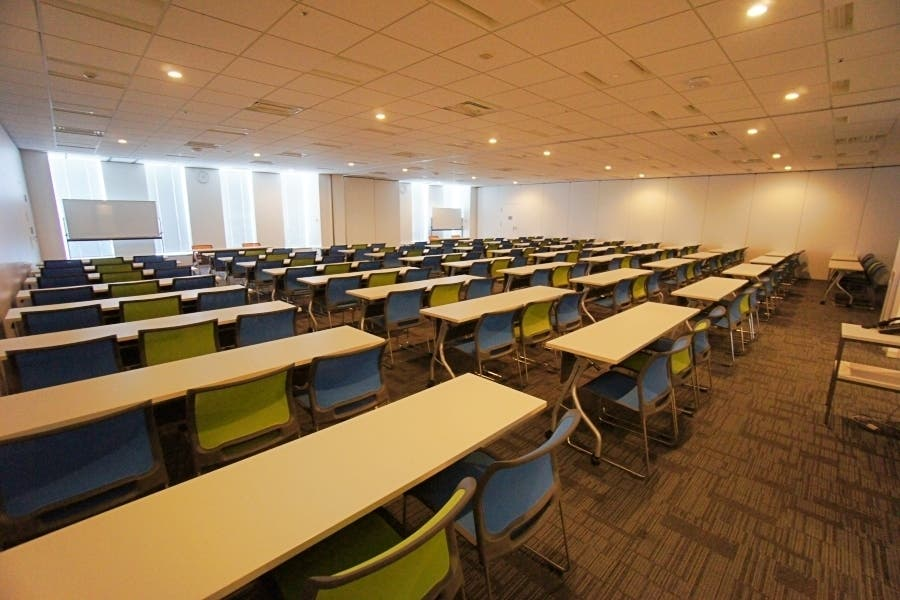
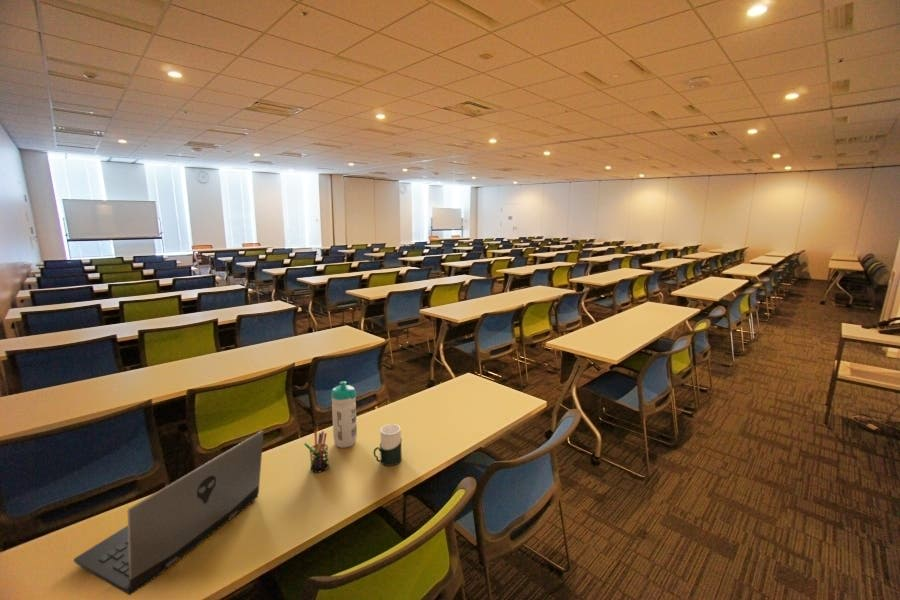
+ cup (387, 445)
+ laptop (177, 492)
+ water bottle (344, 412)
+ pen holder (316, 451)
